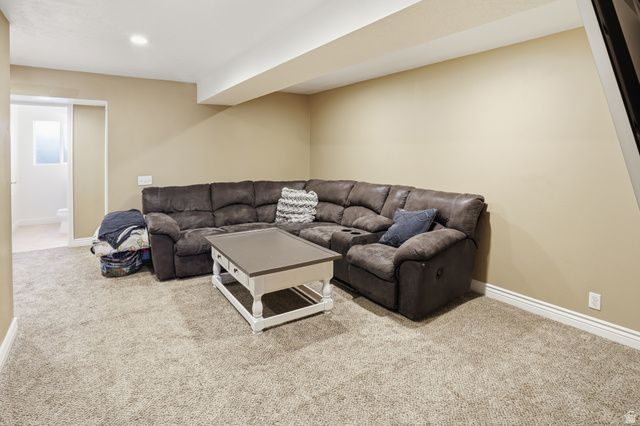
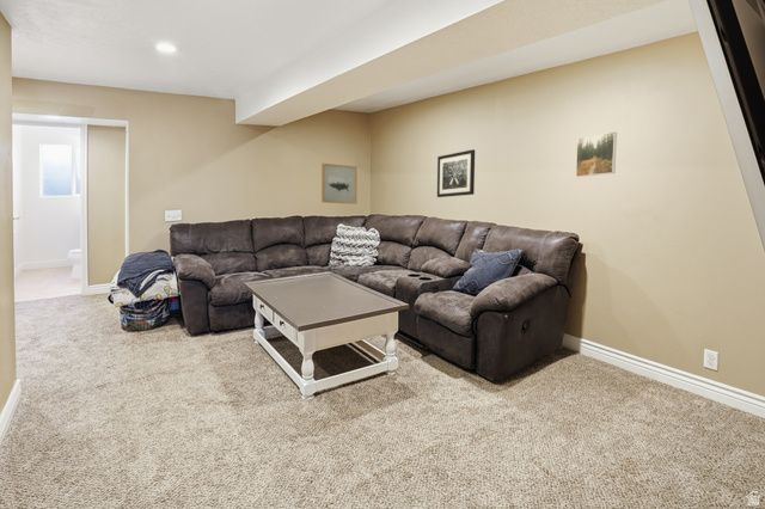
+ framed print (595, 155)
+ wall art (454, 174)
+ wall art (339, 184)
